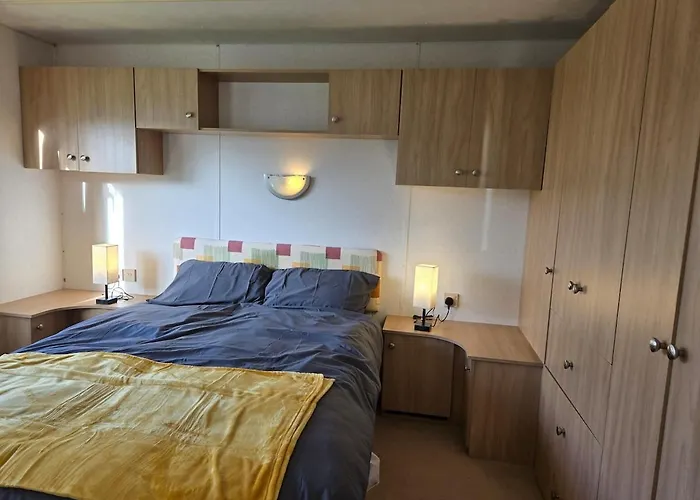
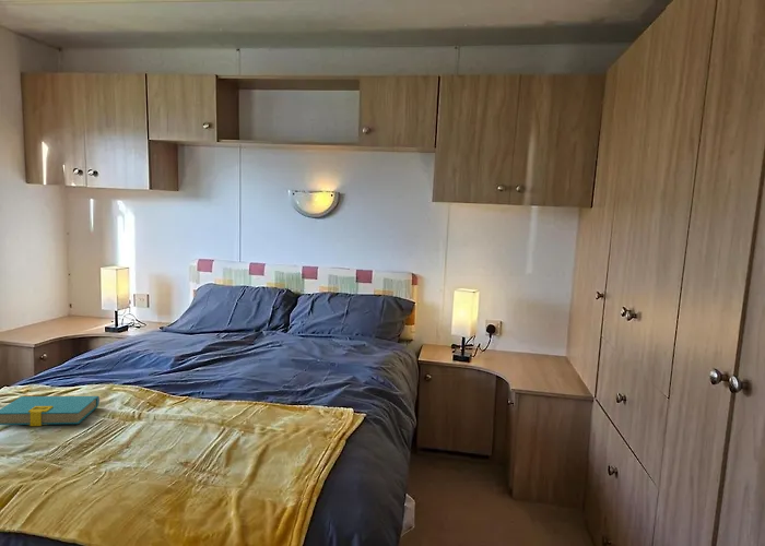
+ book (49, 408)
